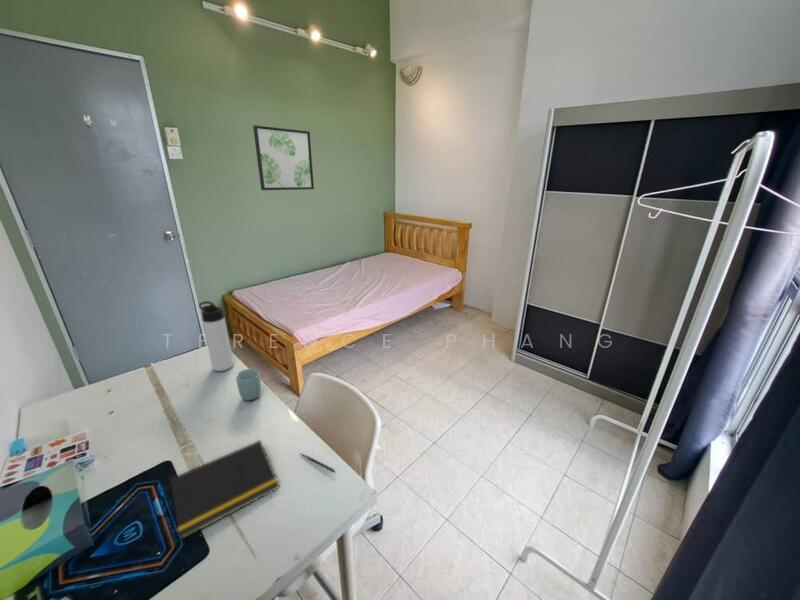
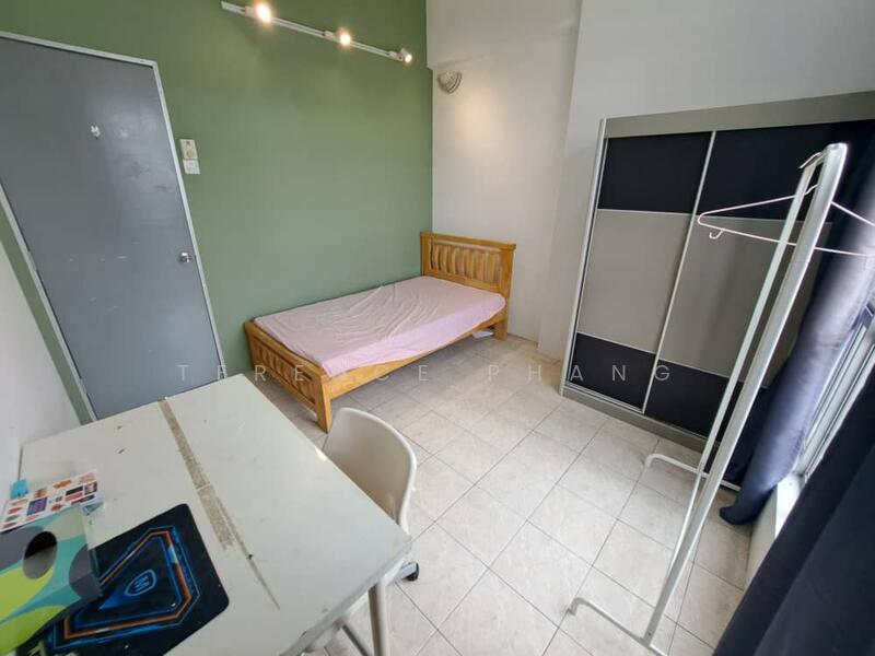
- wall art (285, 160)
- cup (249, 385)
- pen (316, 461)
- thermos bottle (215, 336)
- notepad (225, 483)
